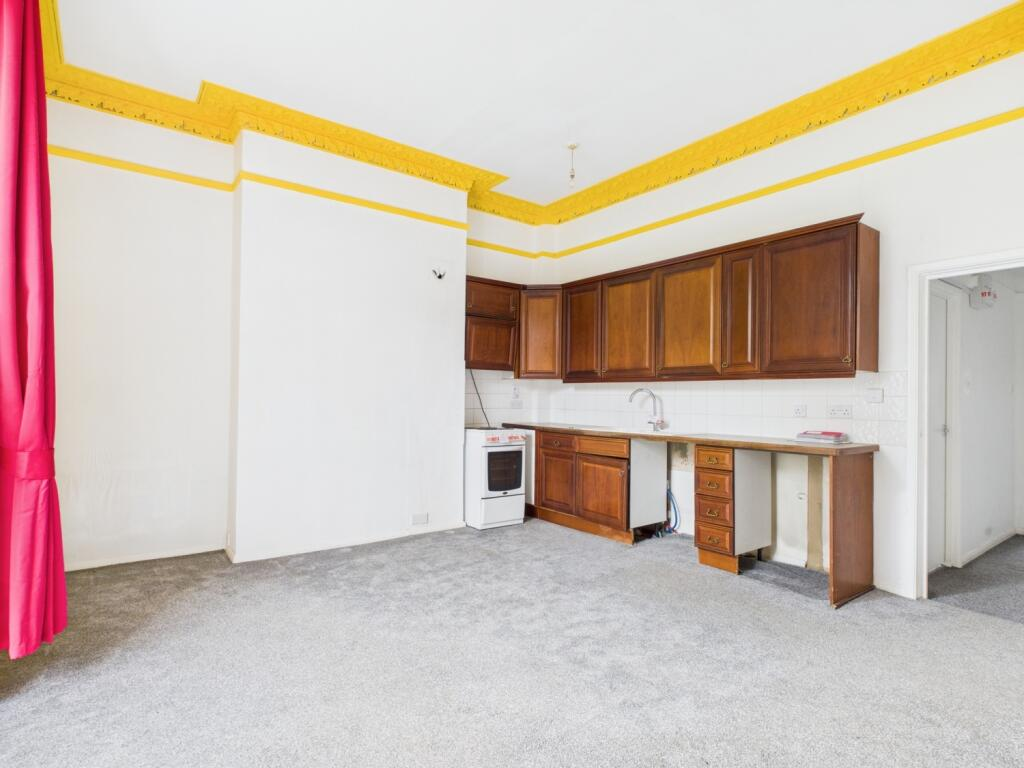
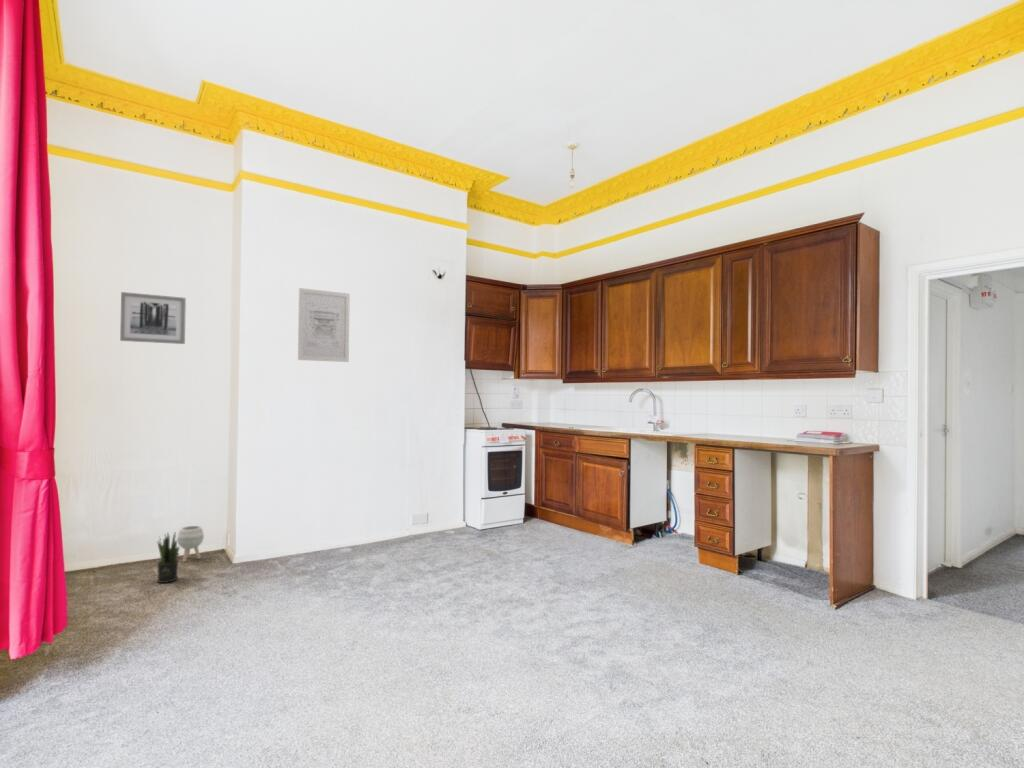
+ wall art (324, 325)
+ planter (190, 543)
+ potted plant (168, 557)
+ wall art (153, 318)
